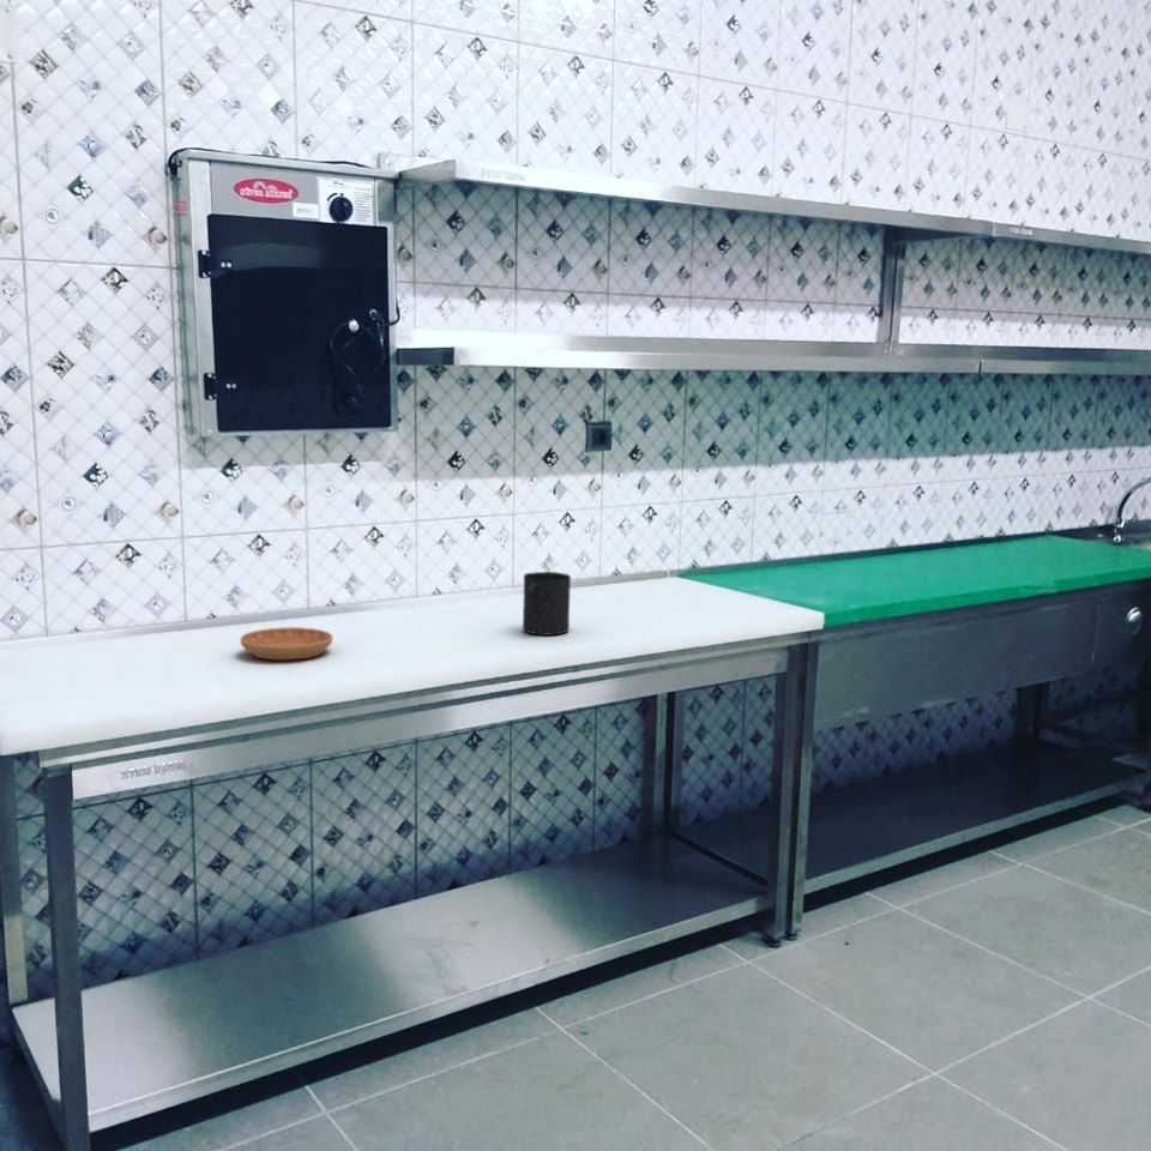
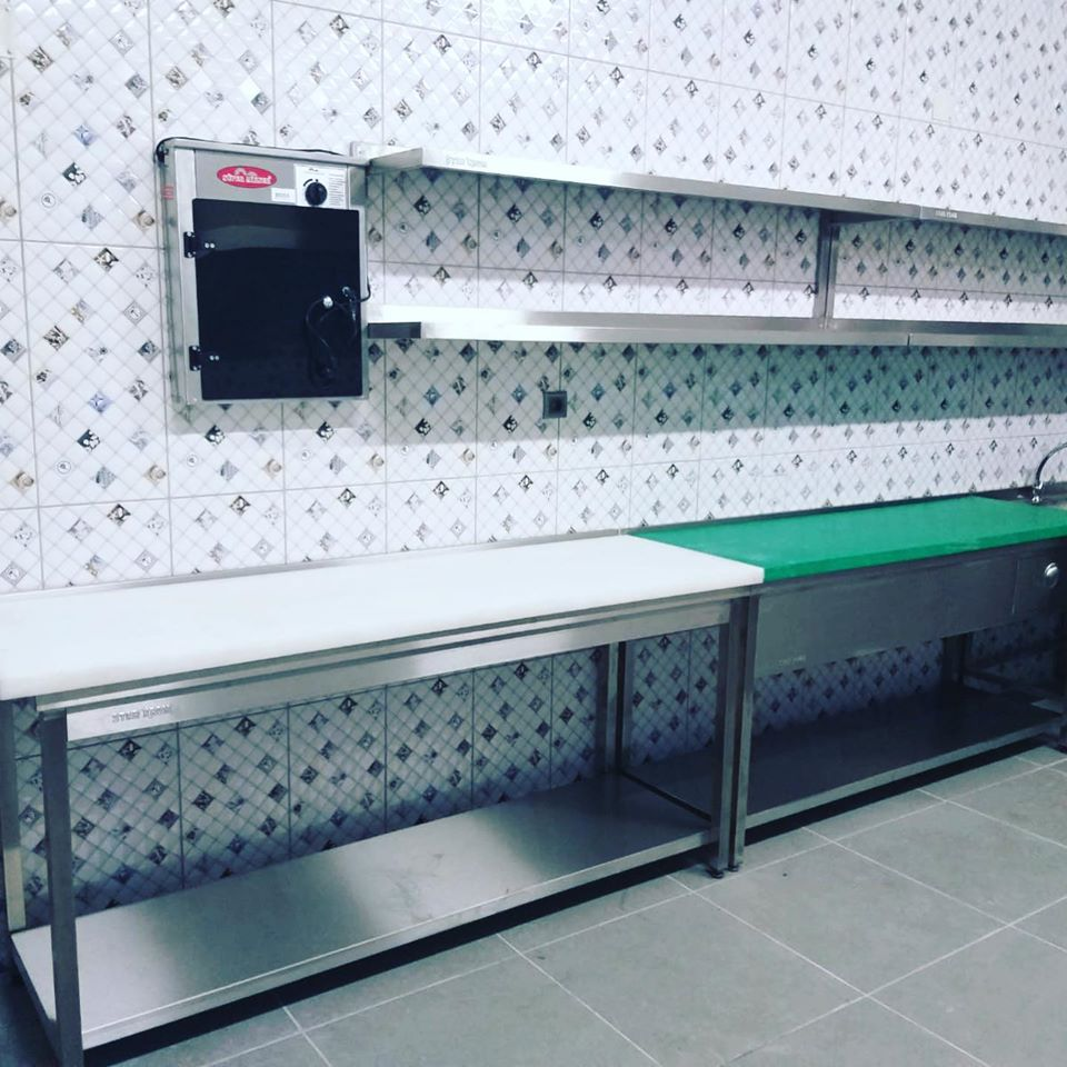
- saucer (287, 644)
- mug (543, 604)
